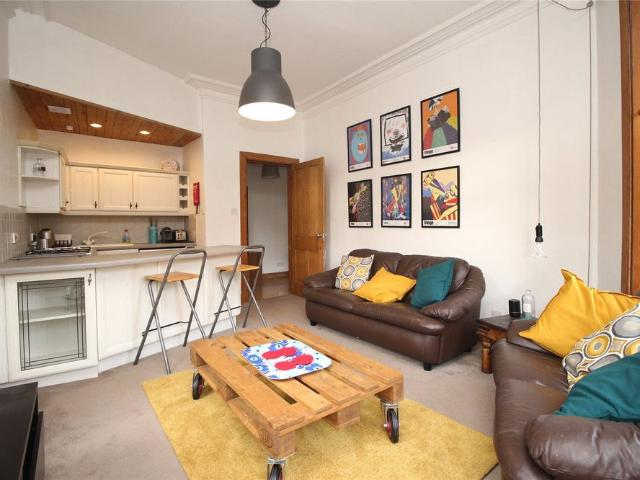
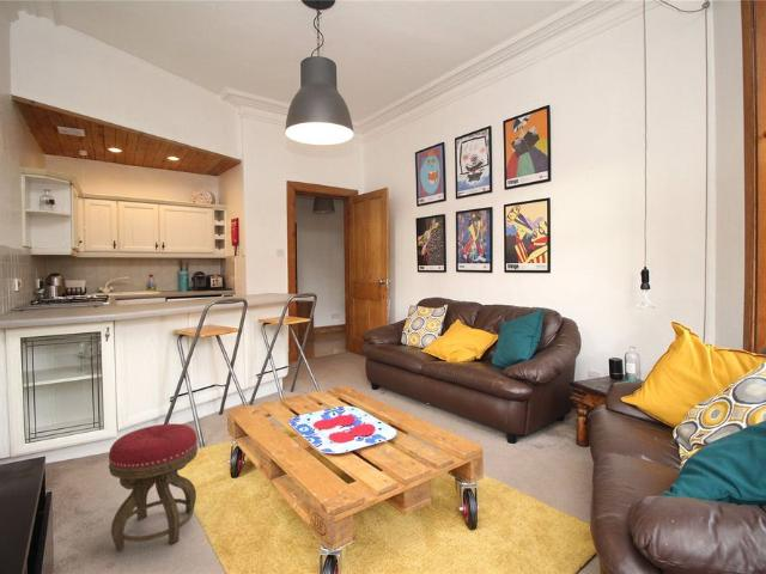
+ stool (156, 481)
